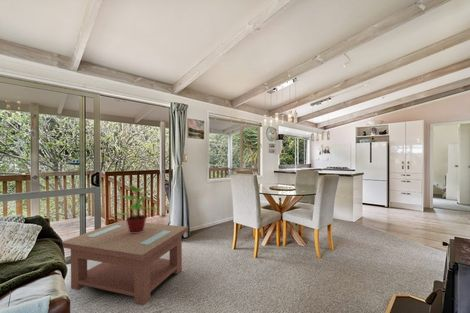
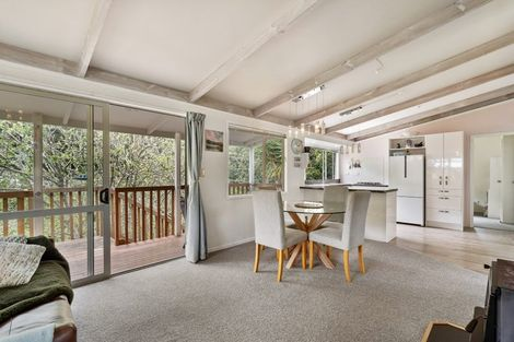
- coffee table (130, 256)
- potted plant (136, 206)
